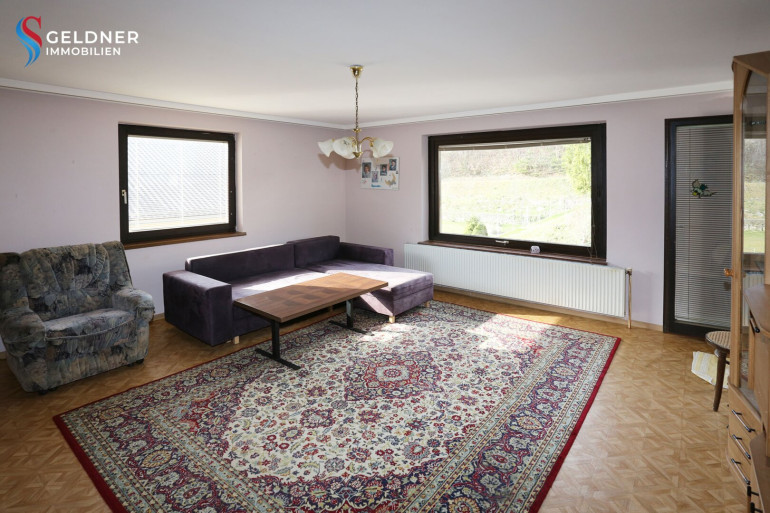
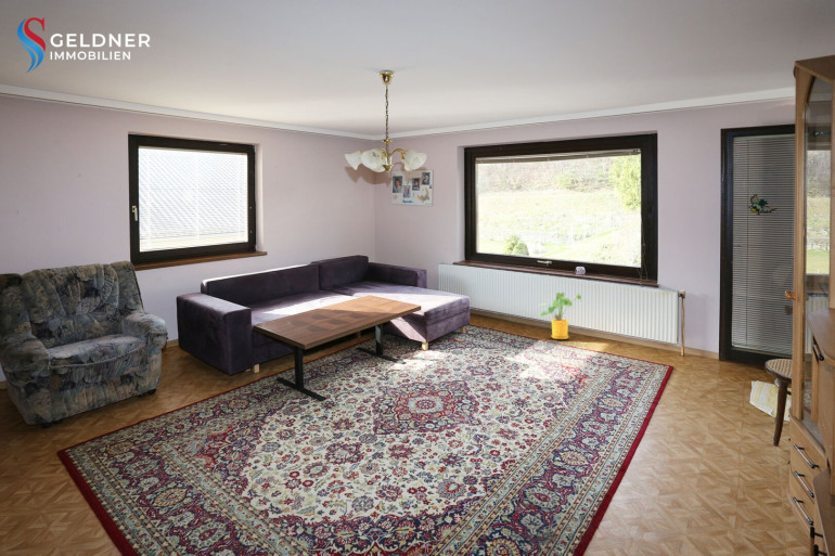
+ house plant (558, 314)
